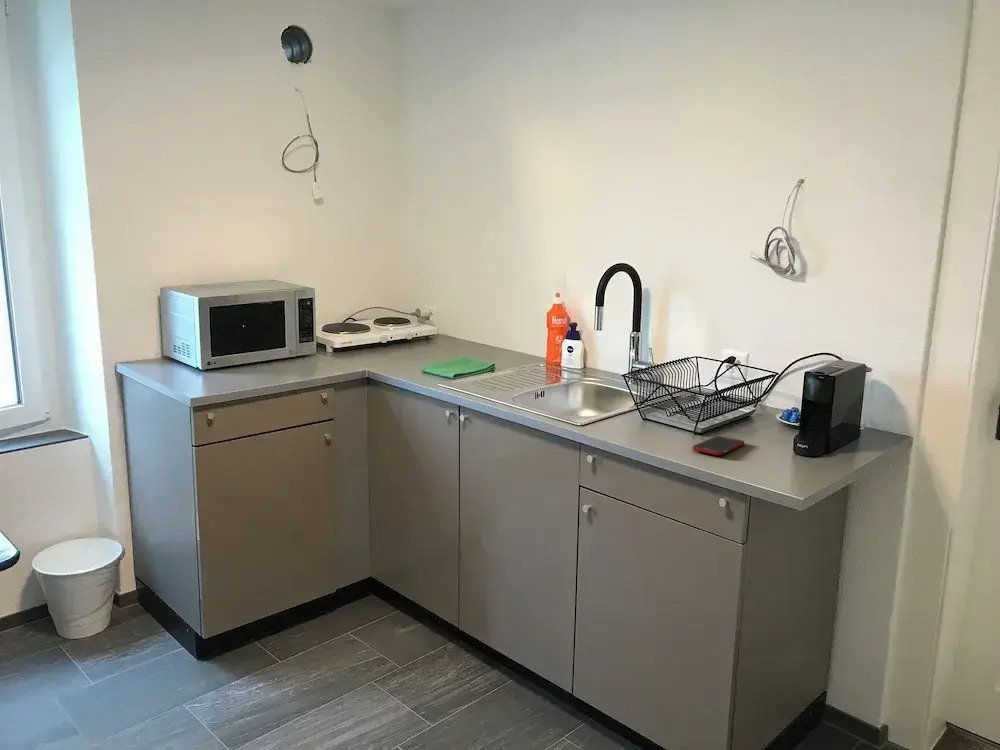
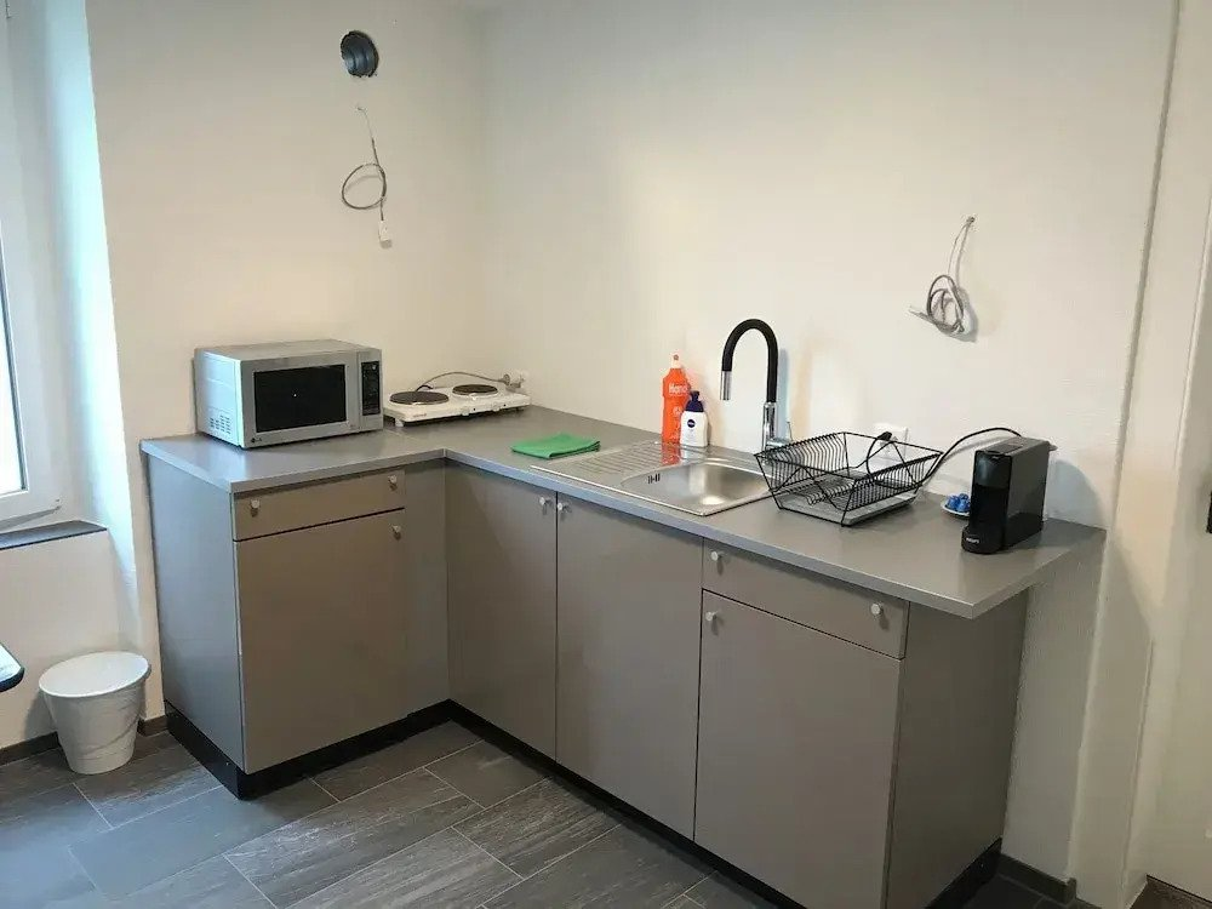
- cell phone (718, 445)
